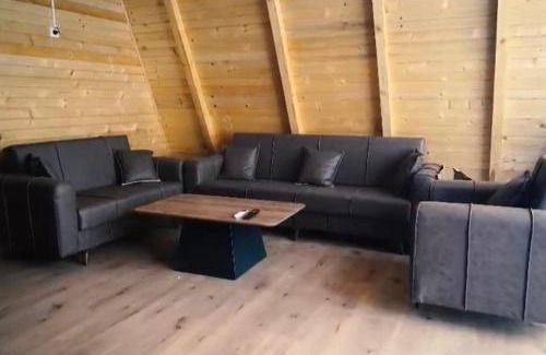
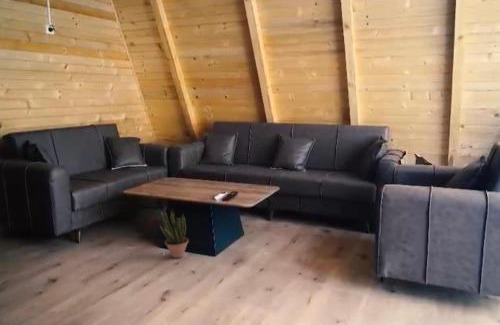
+ potted plant (173, 233)
